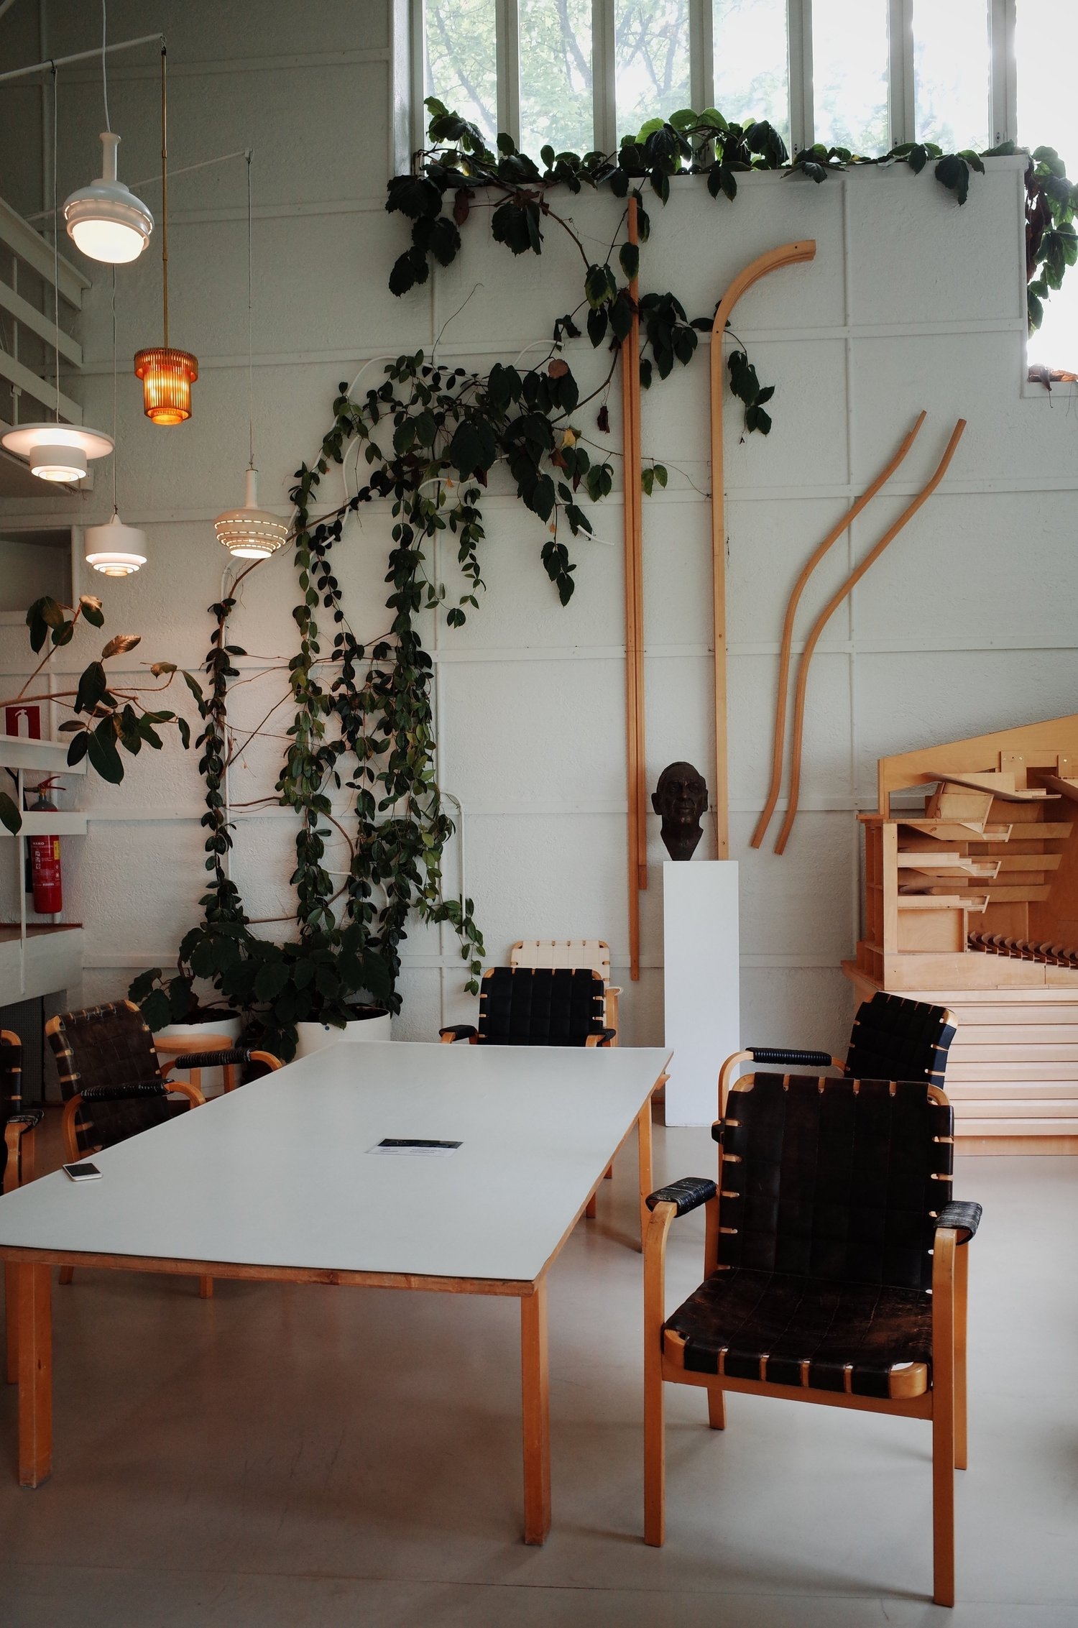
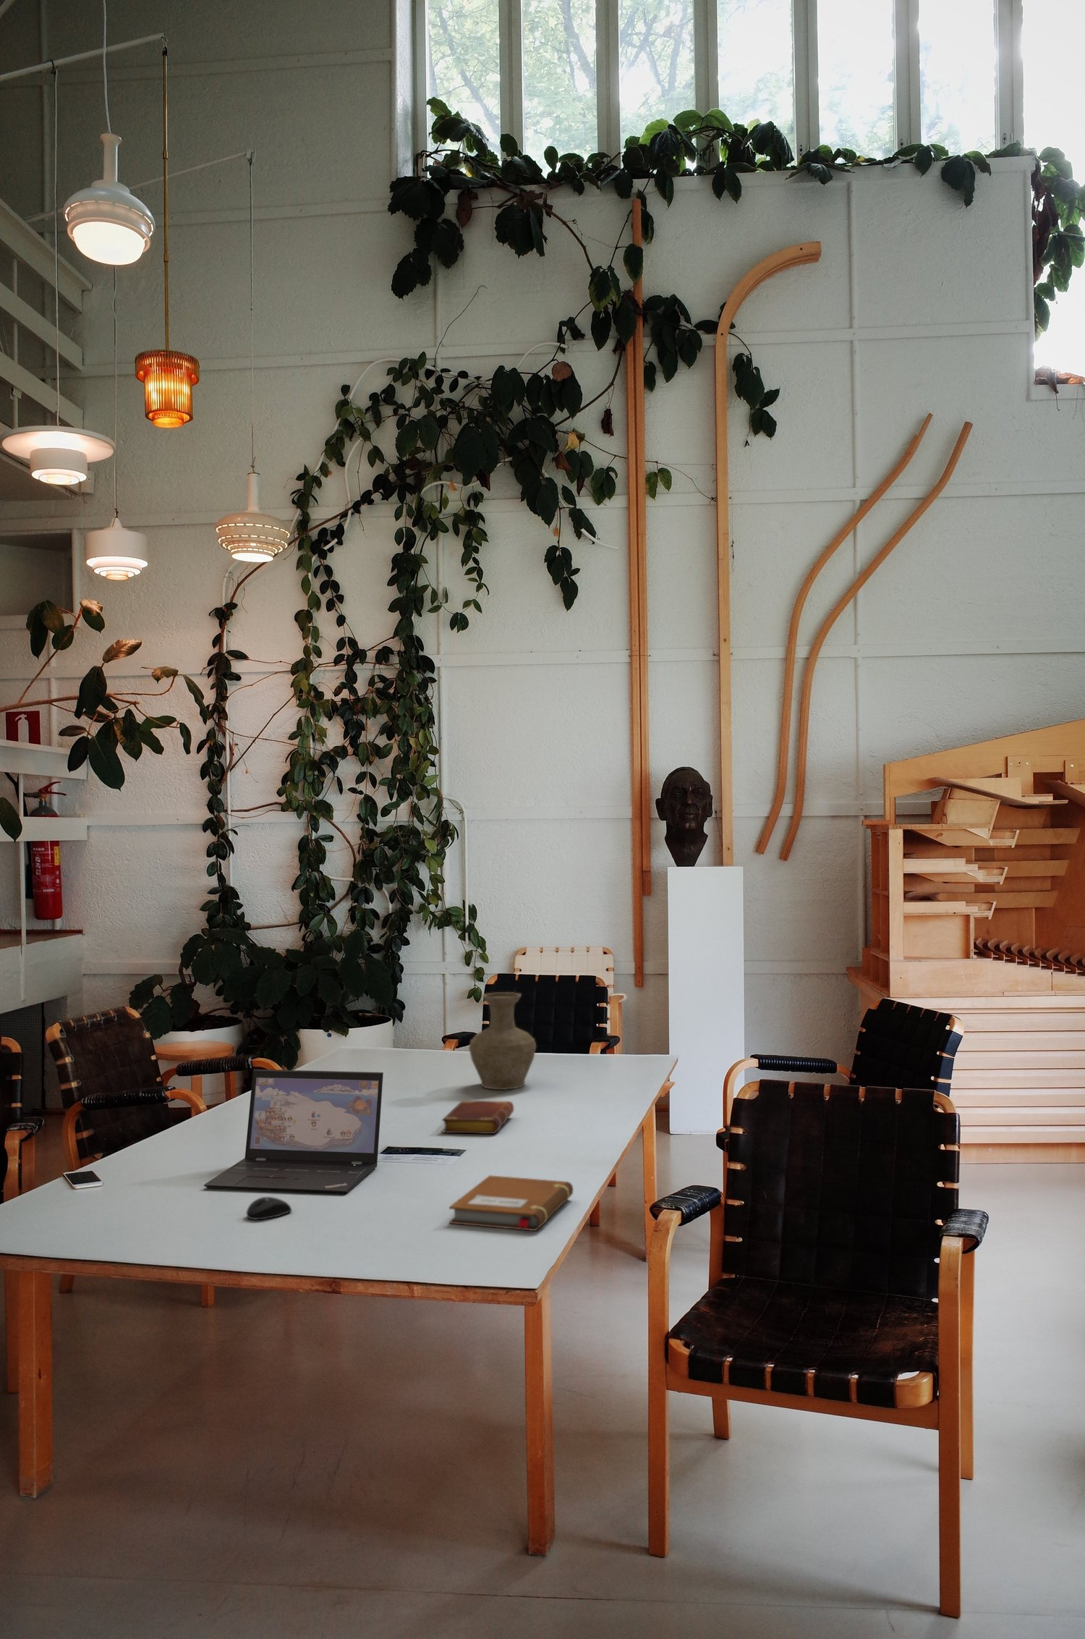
+ mouse (269, 1207)
+ book (478, 1117)
+ vase (503, 1039)
+ laptop (297, 1128)
+ notebook (512, 1202)
